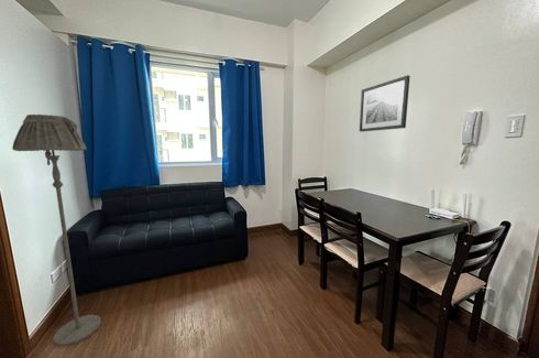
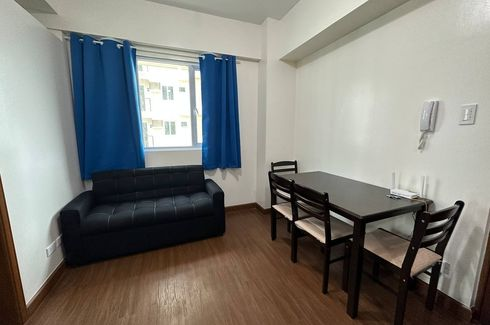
- wall art (381, 107)
- floor lamp (64, 230)
